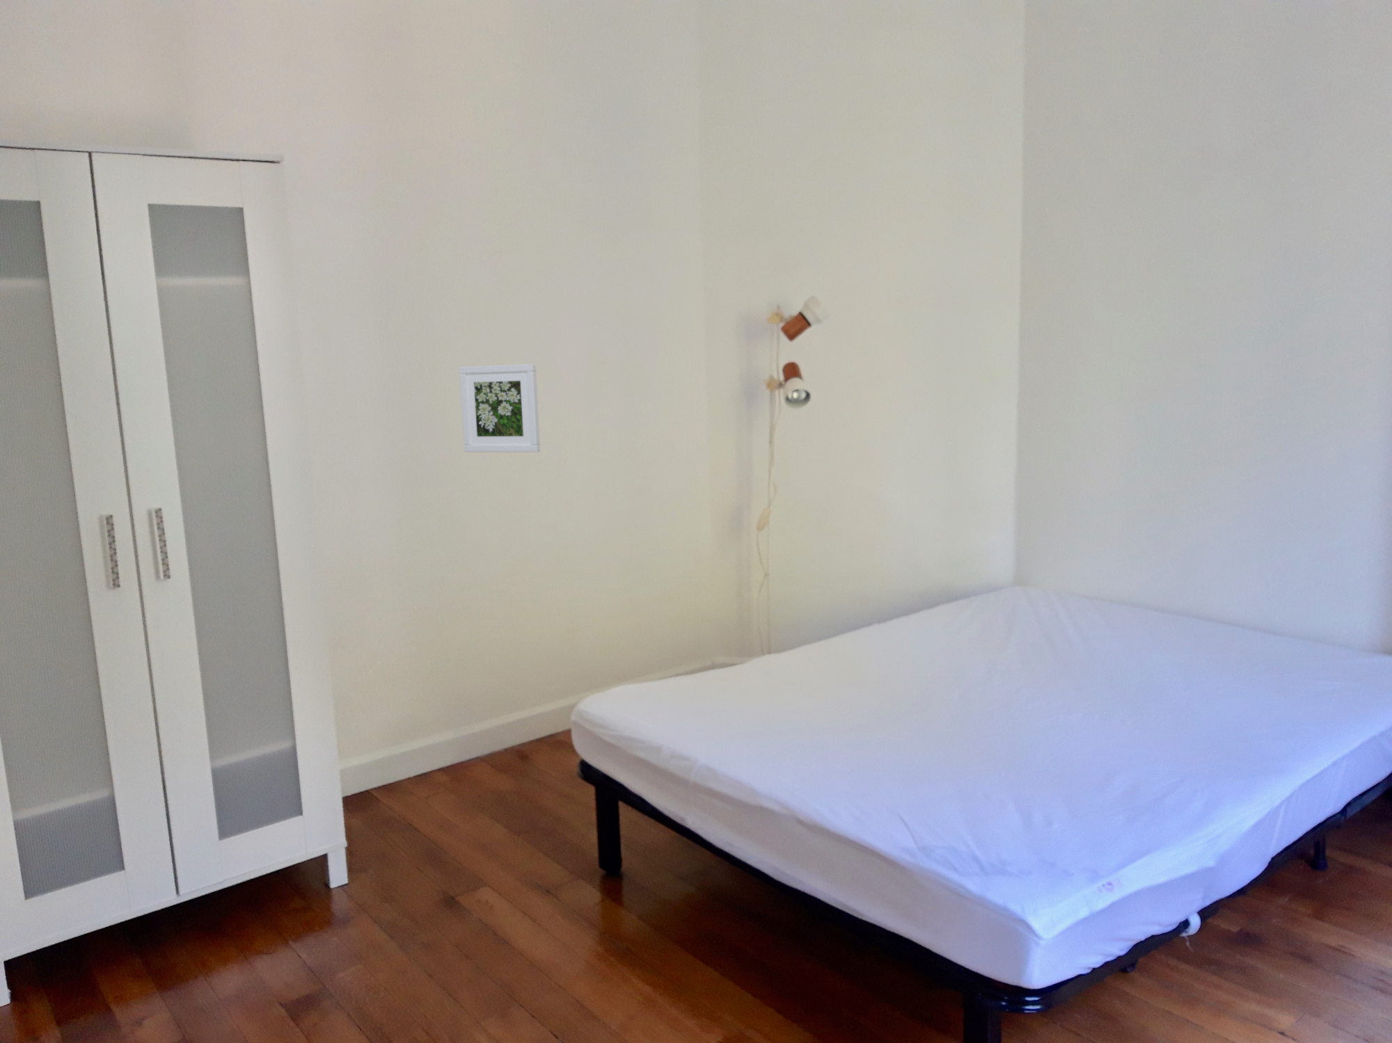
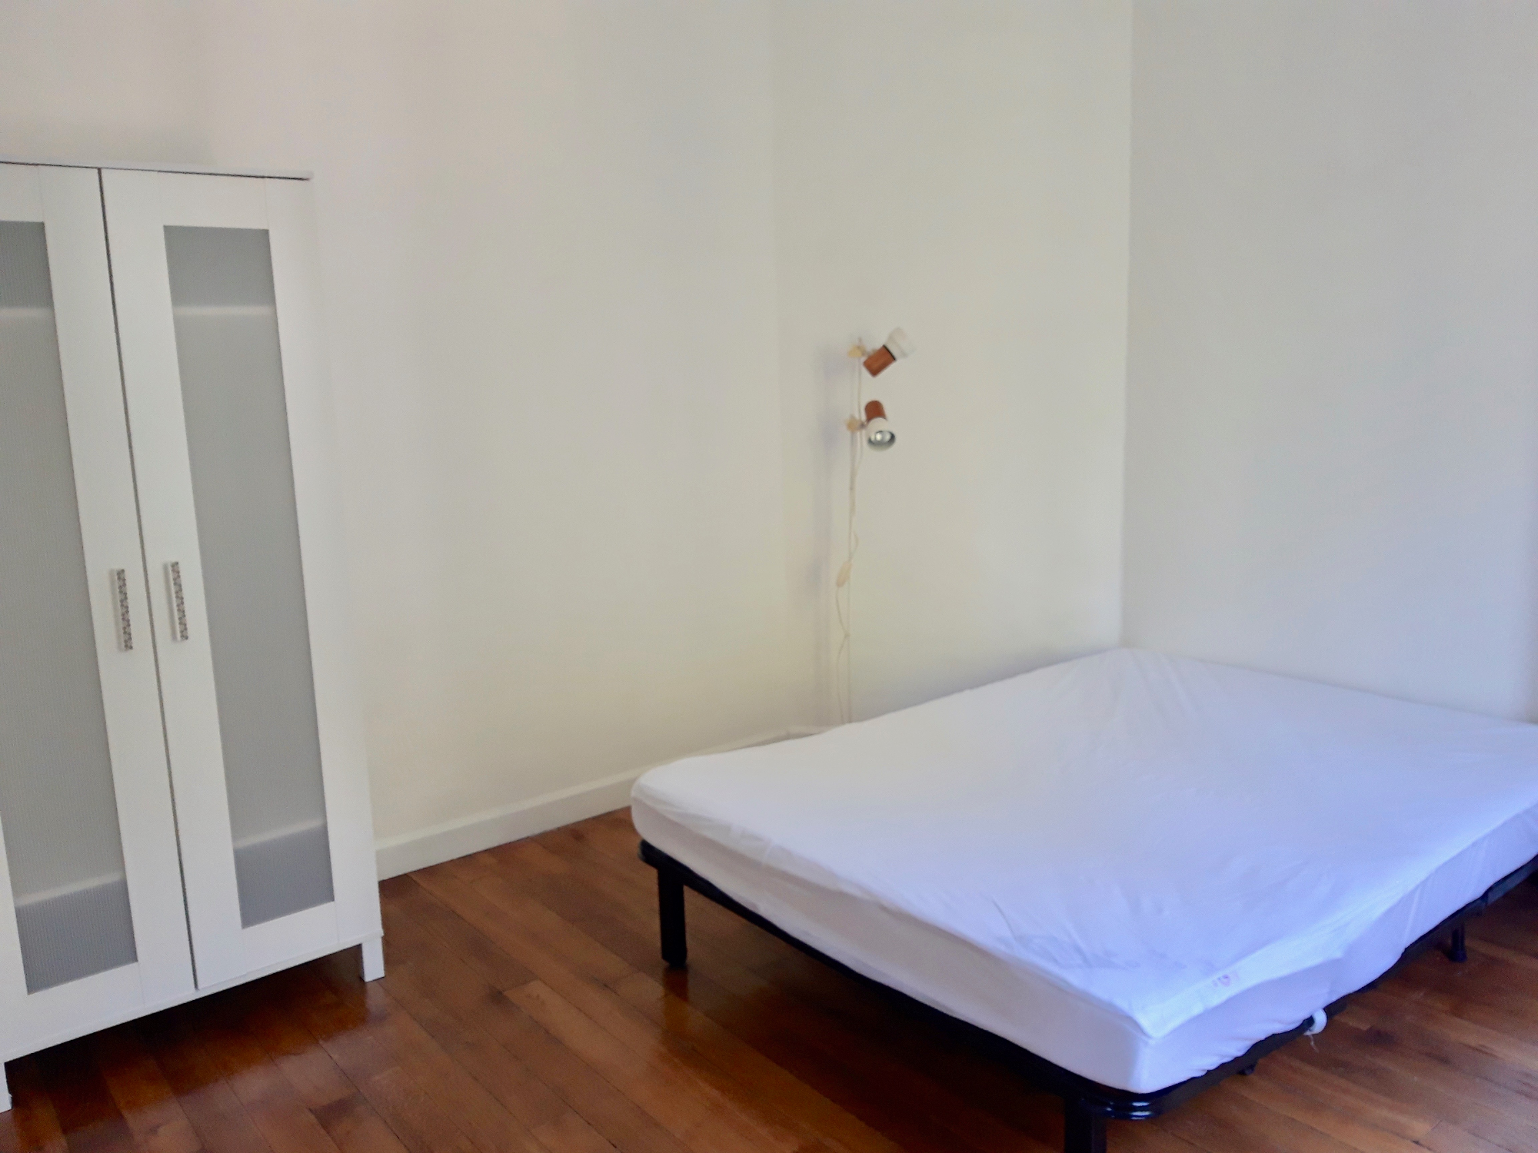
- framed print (499, 409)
